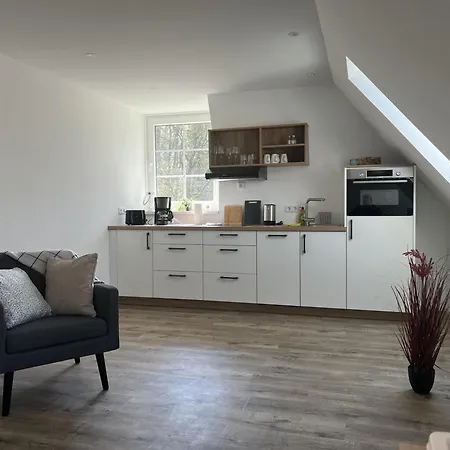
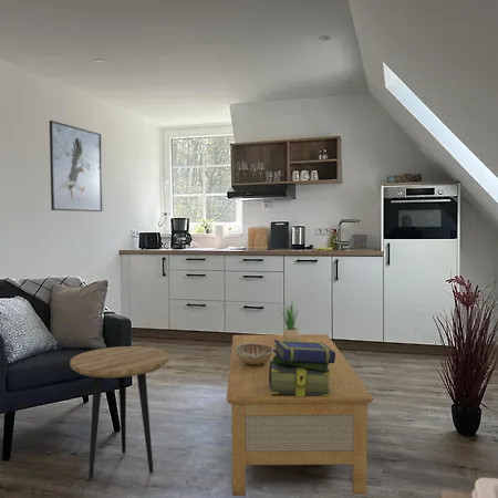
+ decorative bowl (253, 355)
+ potted plant (289, 321)
+ coffee table (288, 398)
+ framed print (77, 169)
+ stack of books (301, 365)
+ side table (121, 412)
